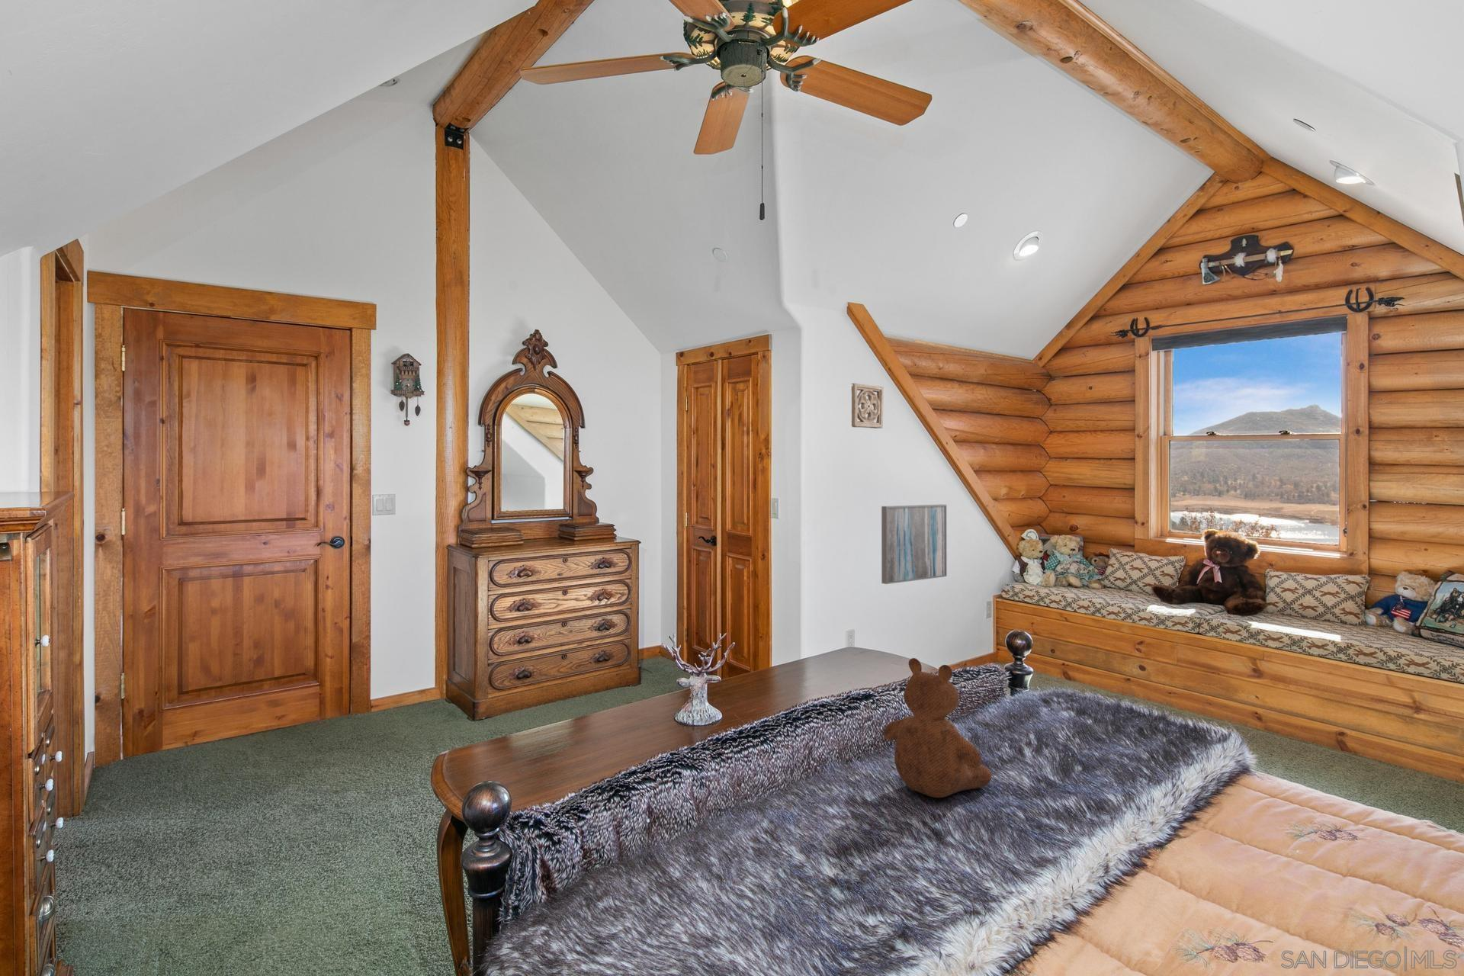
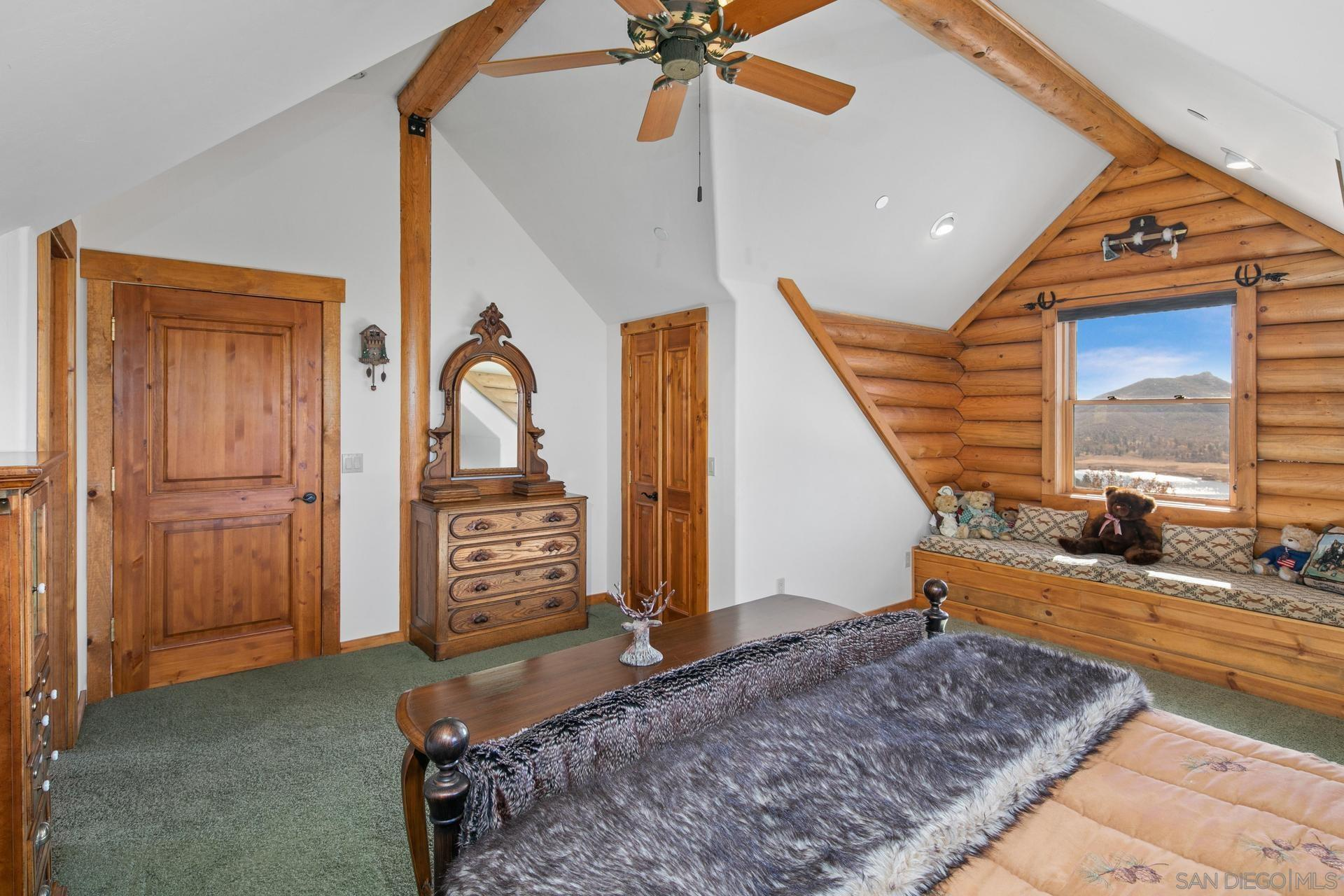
- wall ornament (867, 406)
- teddy bear (941, 723)
- wall art (915, 542)
